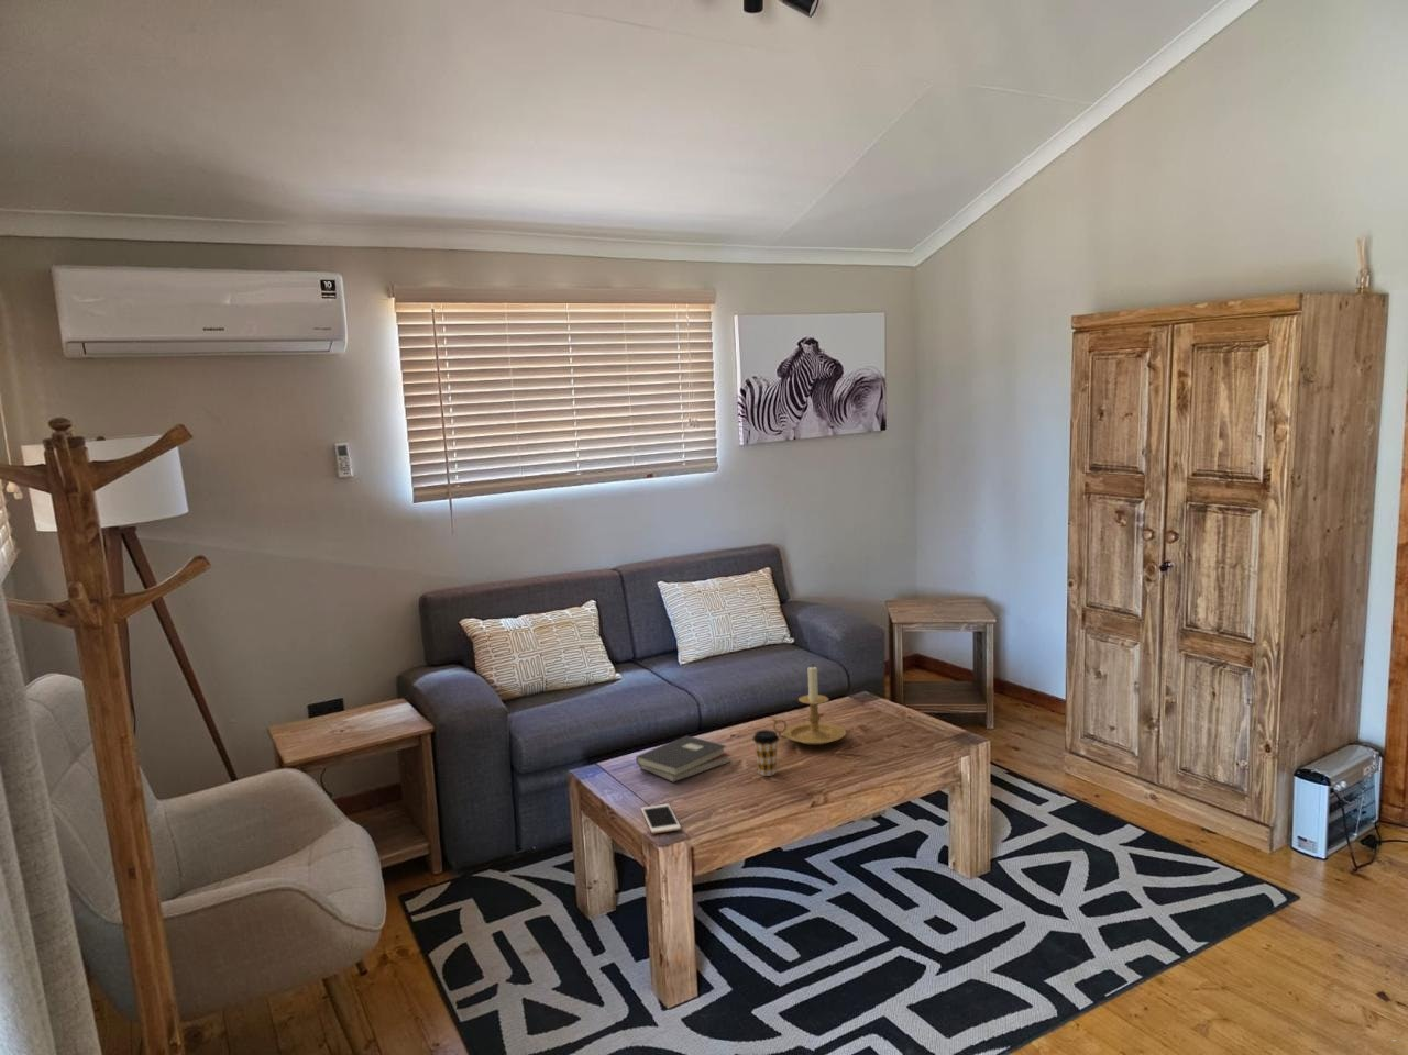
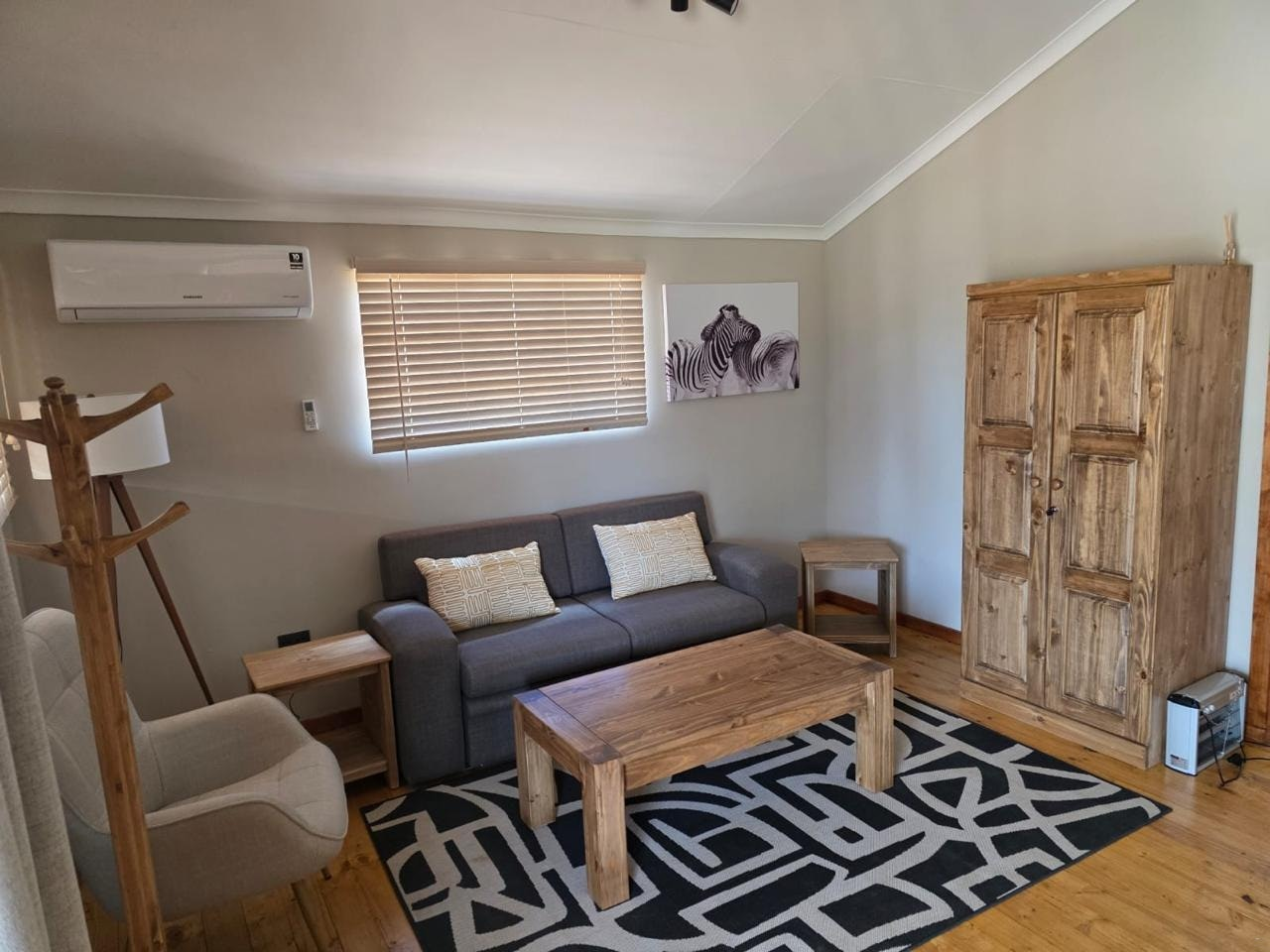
- candle holder (813, 703)
- hardback book (682, 758)
- cell phone (660, 818)
- coffee cup (766, 752)
